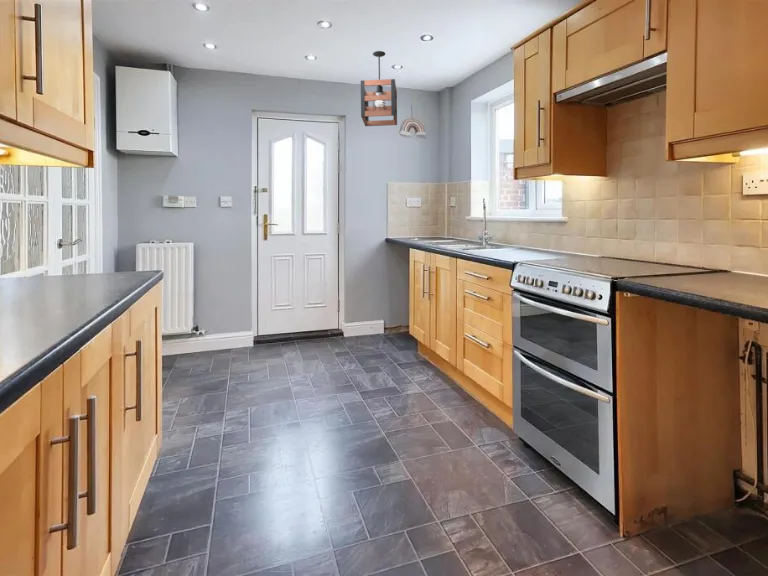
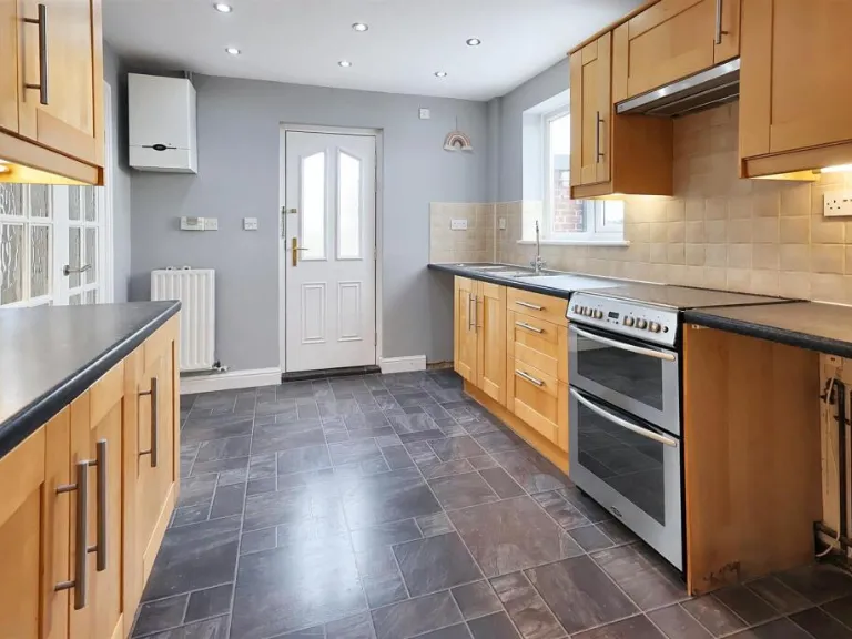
- pendant light (379, 87)
